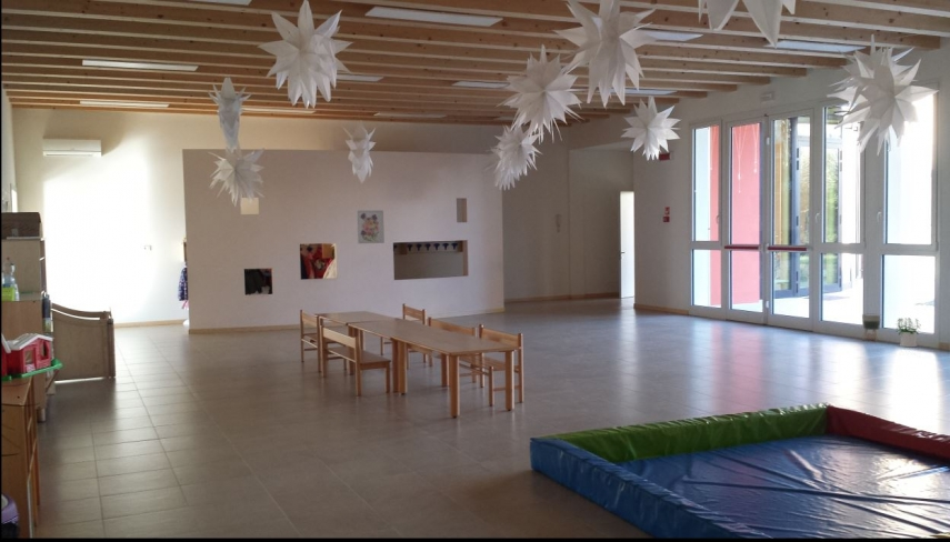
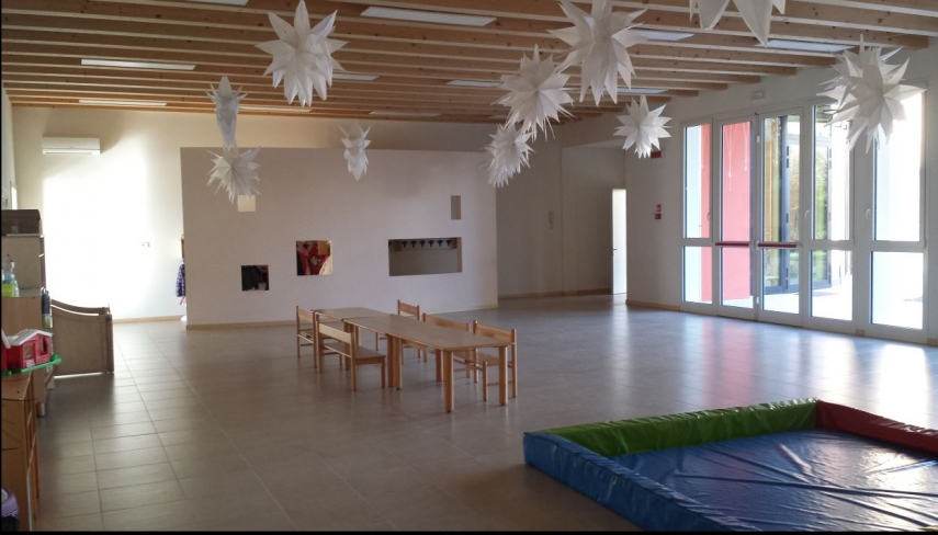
- wall art (370, 227)
- potted plant (906, 331)
- planter (871, 327)
